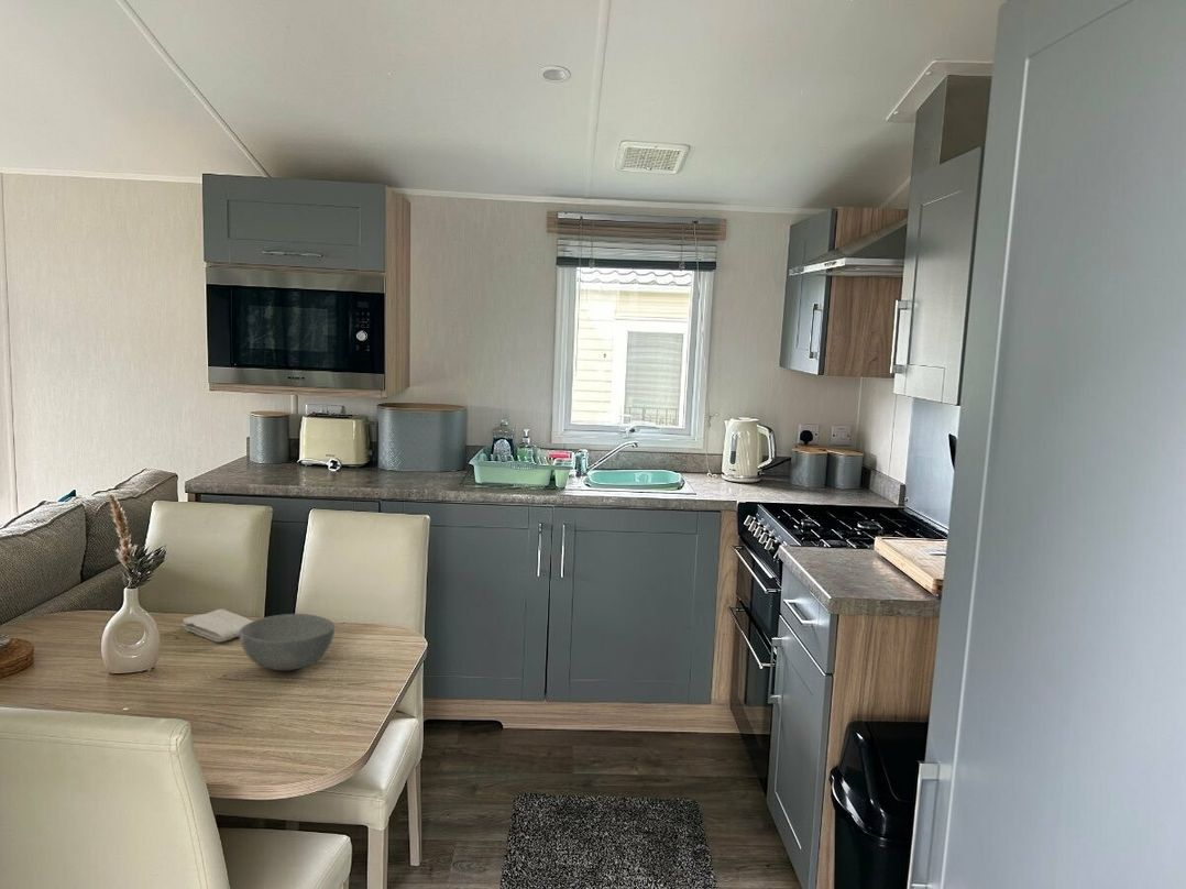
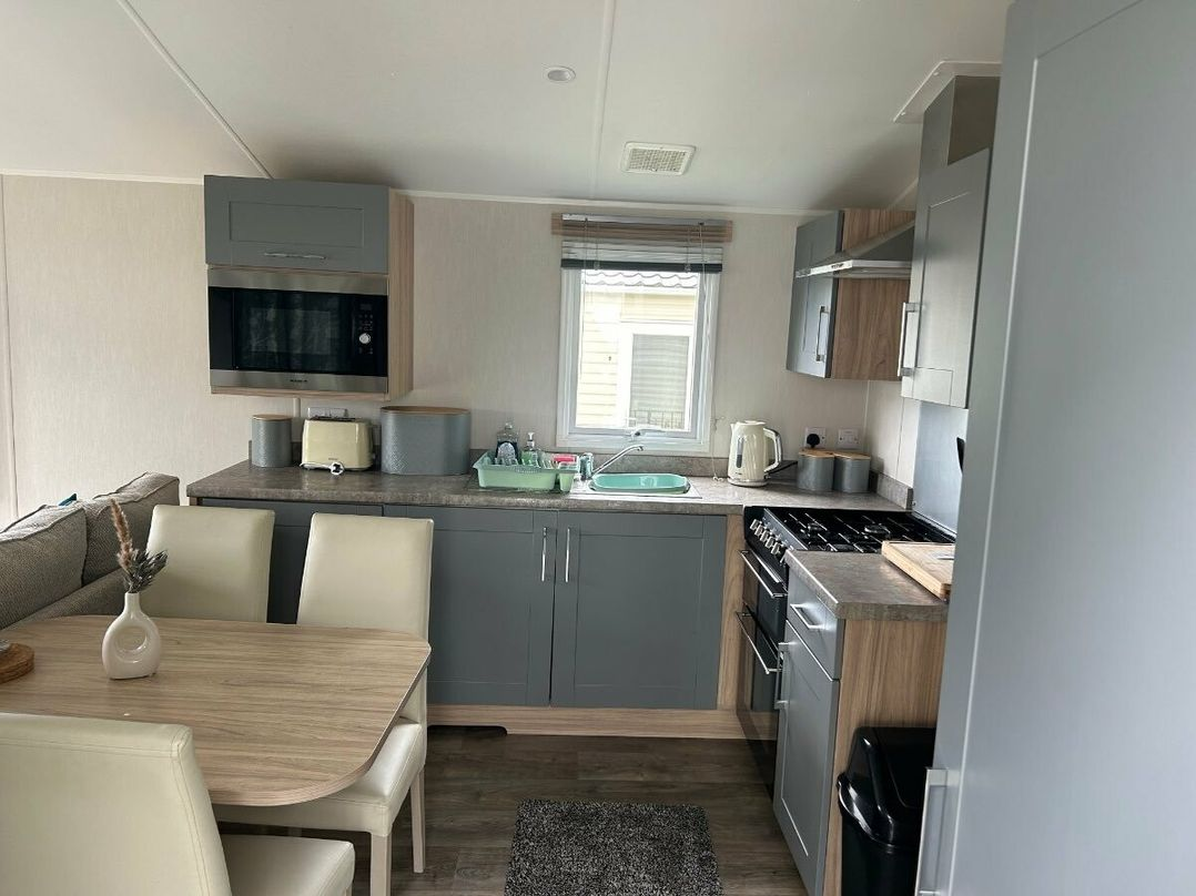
- washcloth (220, 624)
- bowl (287, 645)
